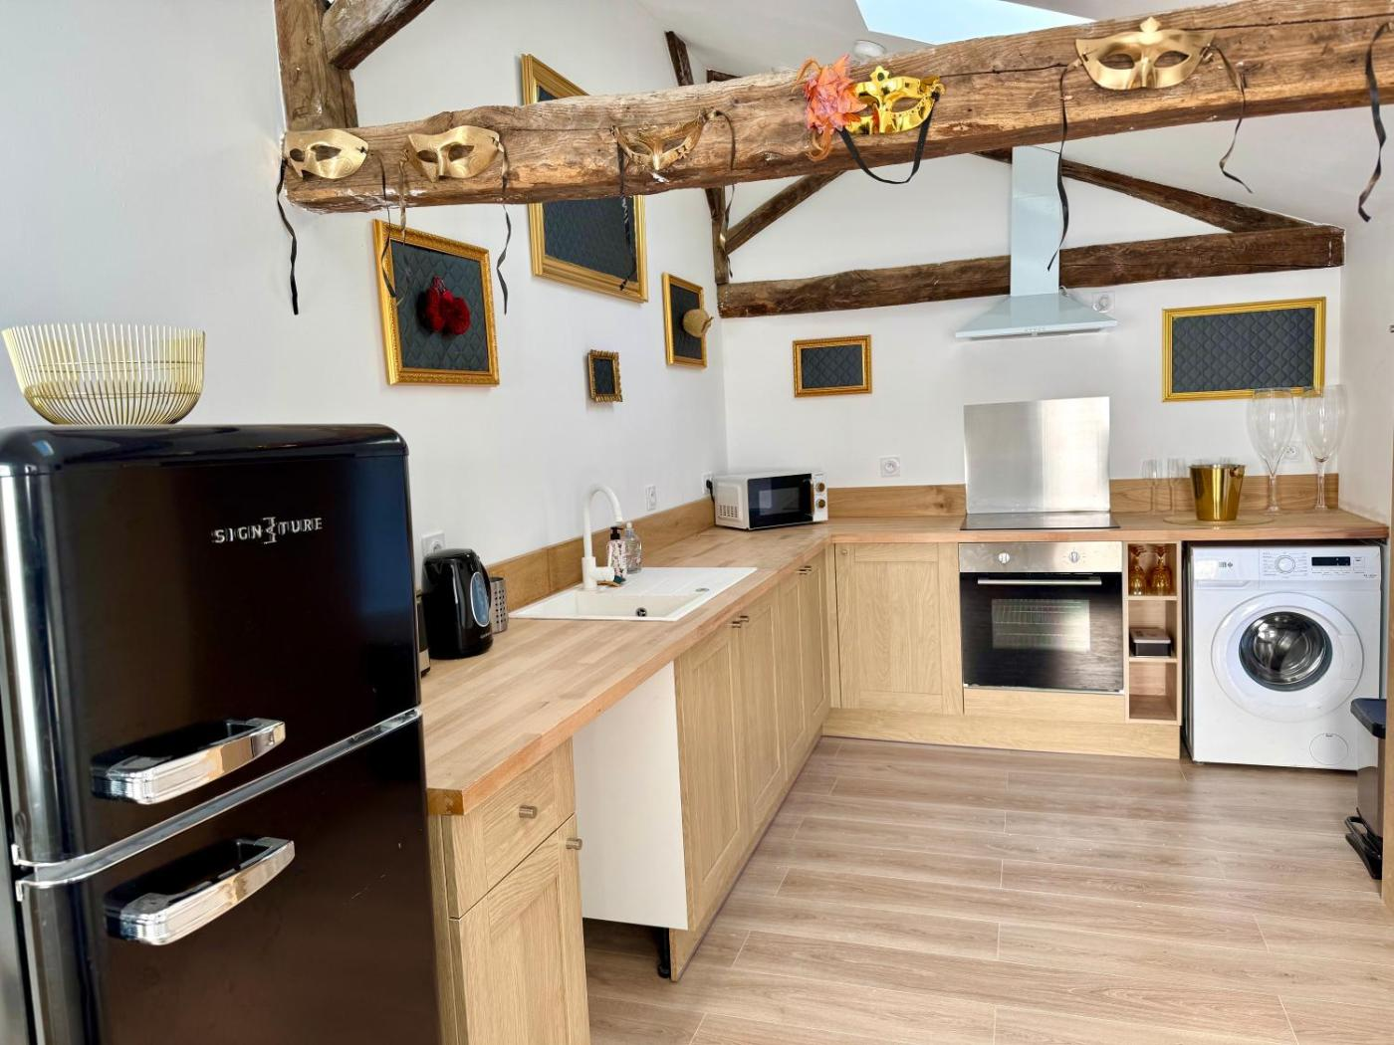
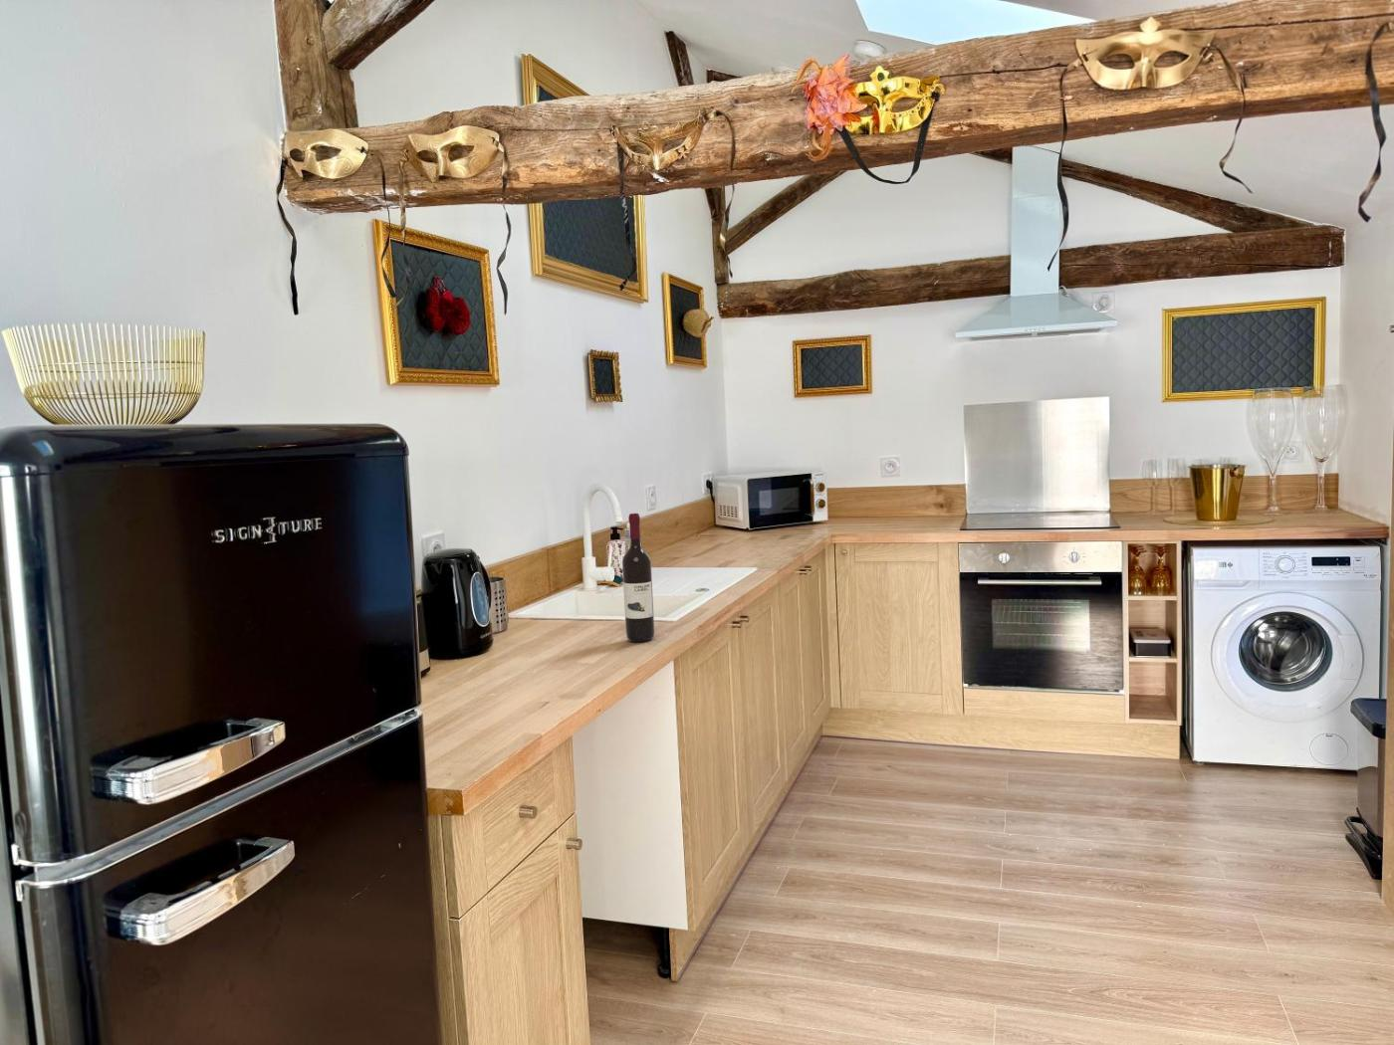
+ wine bottle (638, 576)
